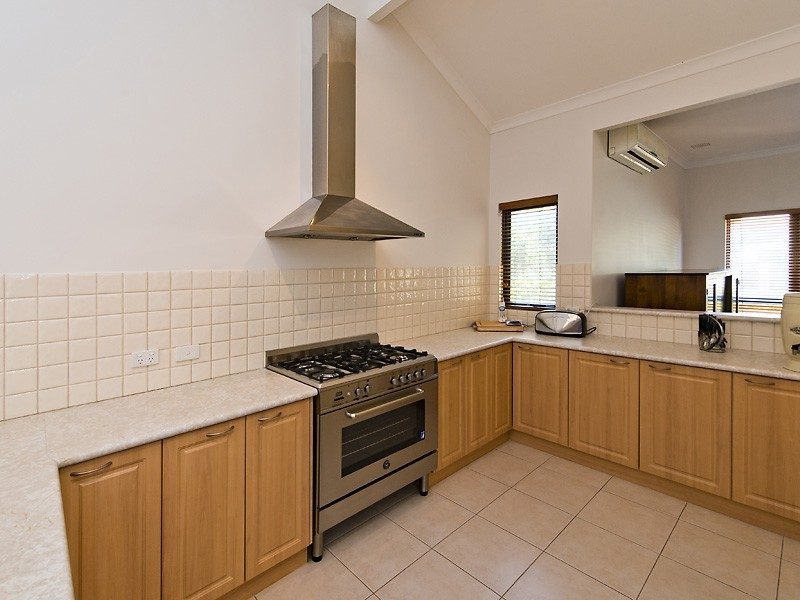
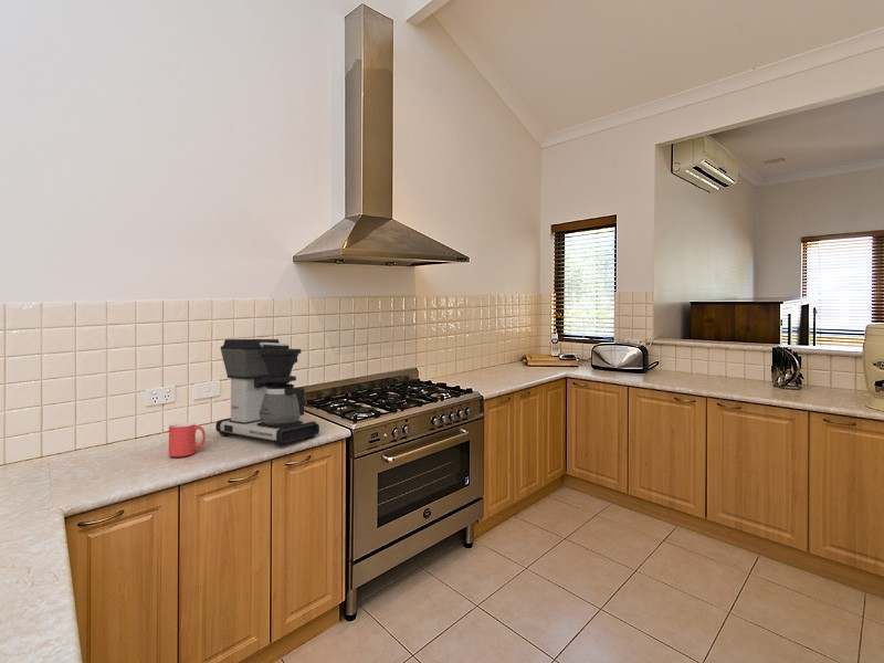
+ mug (187, 439)
+ coffee maker (267, 388)
